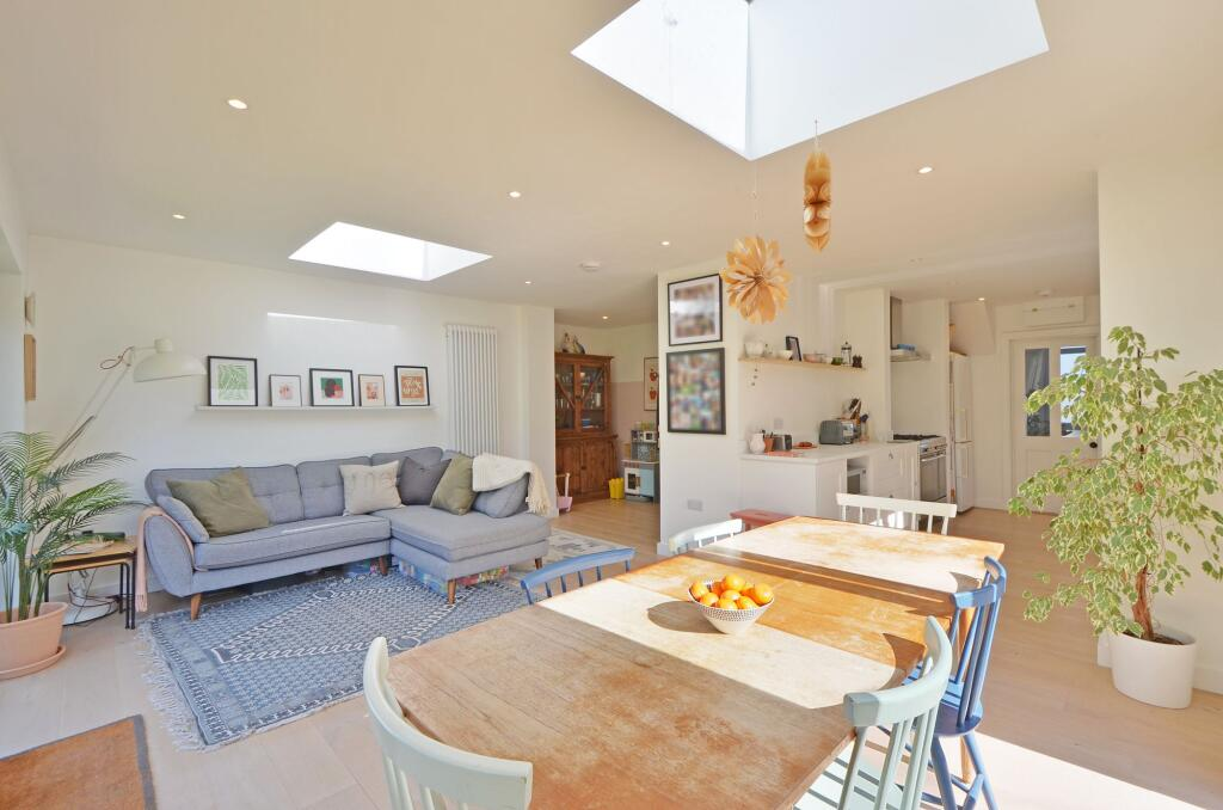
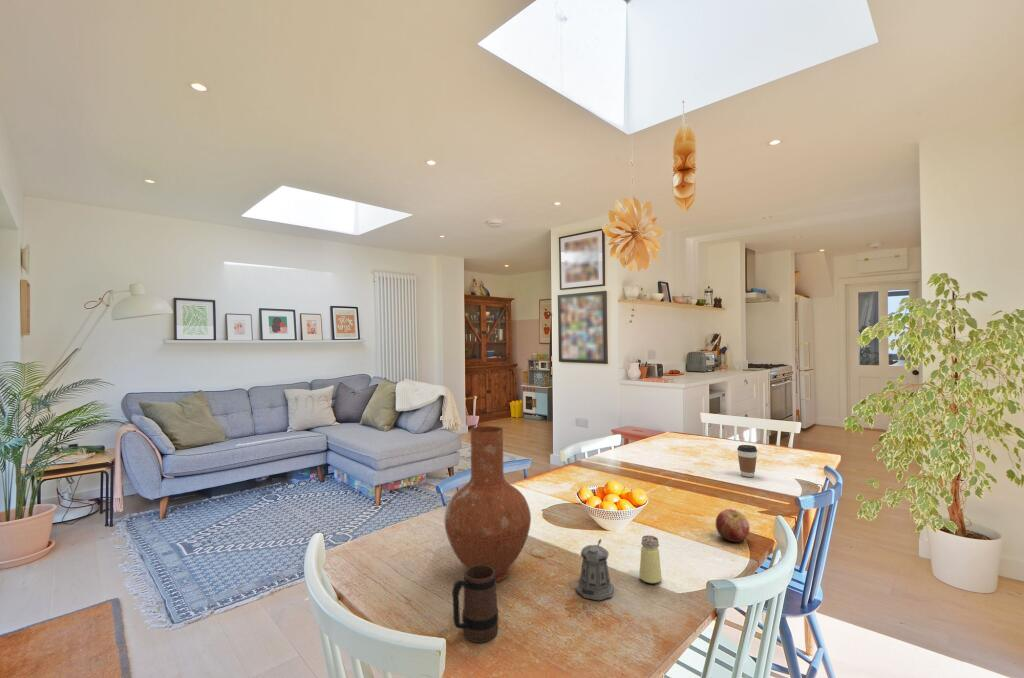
+ pepper shaker (596, 566)
+ mug (474, 604)
+ vase (487, 500)
+ coffee cup (747, 460)
+ saltshaker (650, 558)
+ apple (732, 524)
